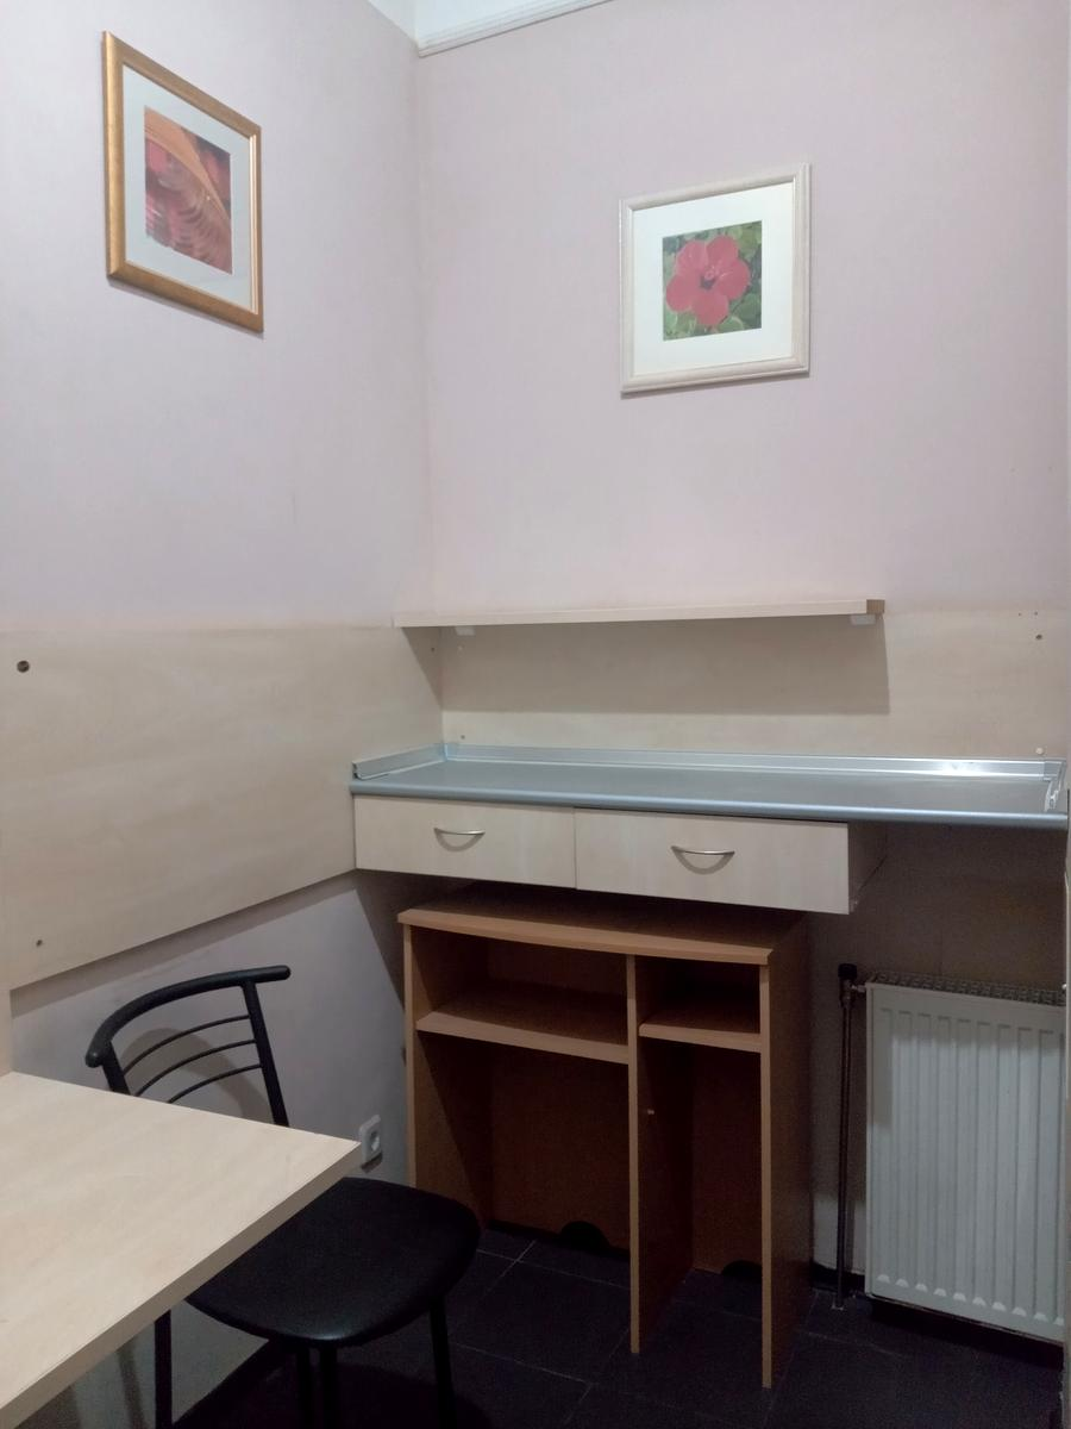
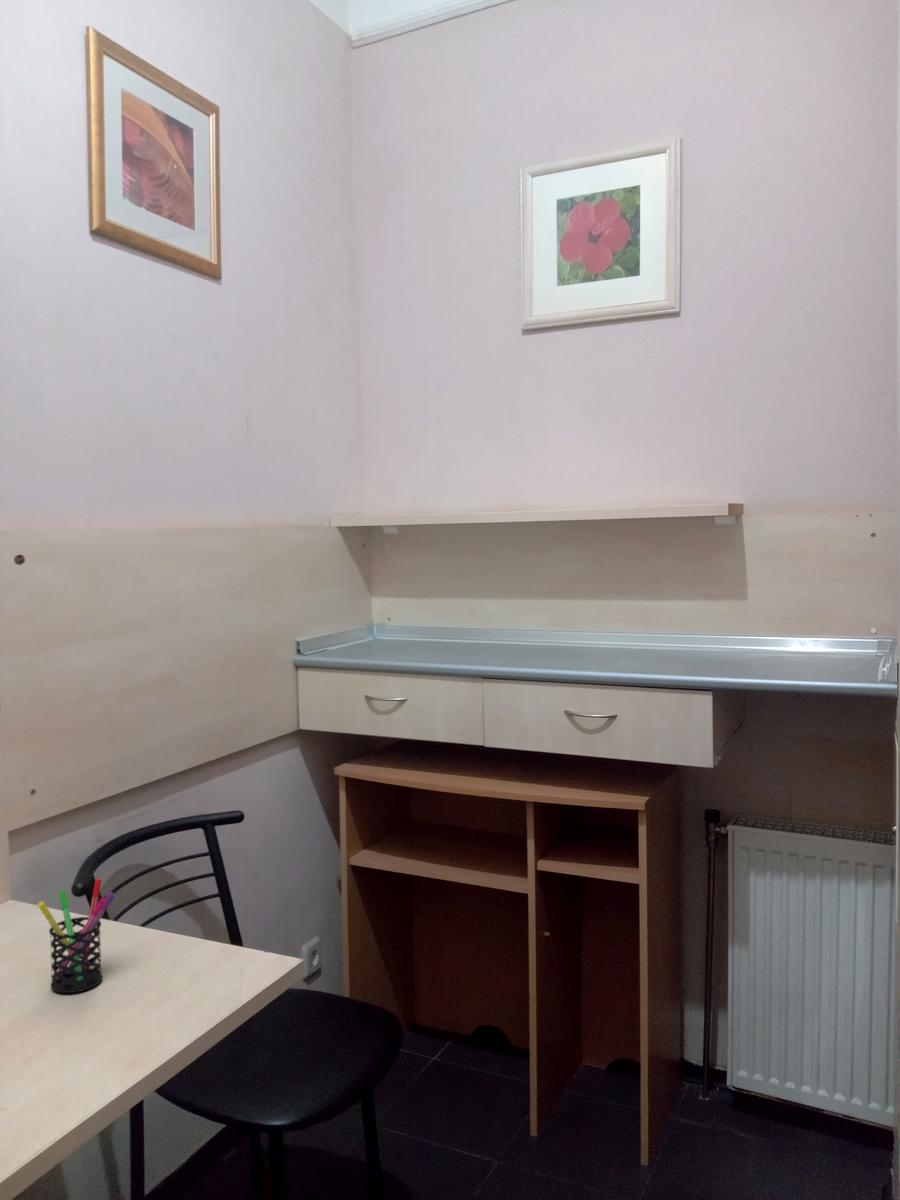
+ pen holder (76, 932)
